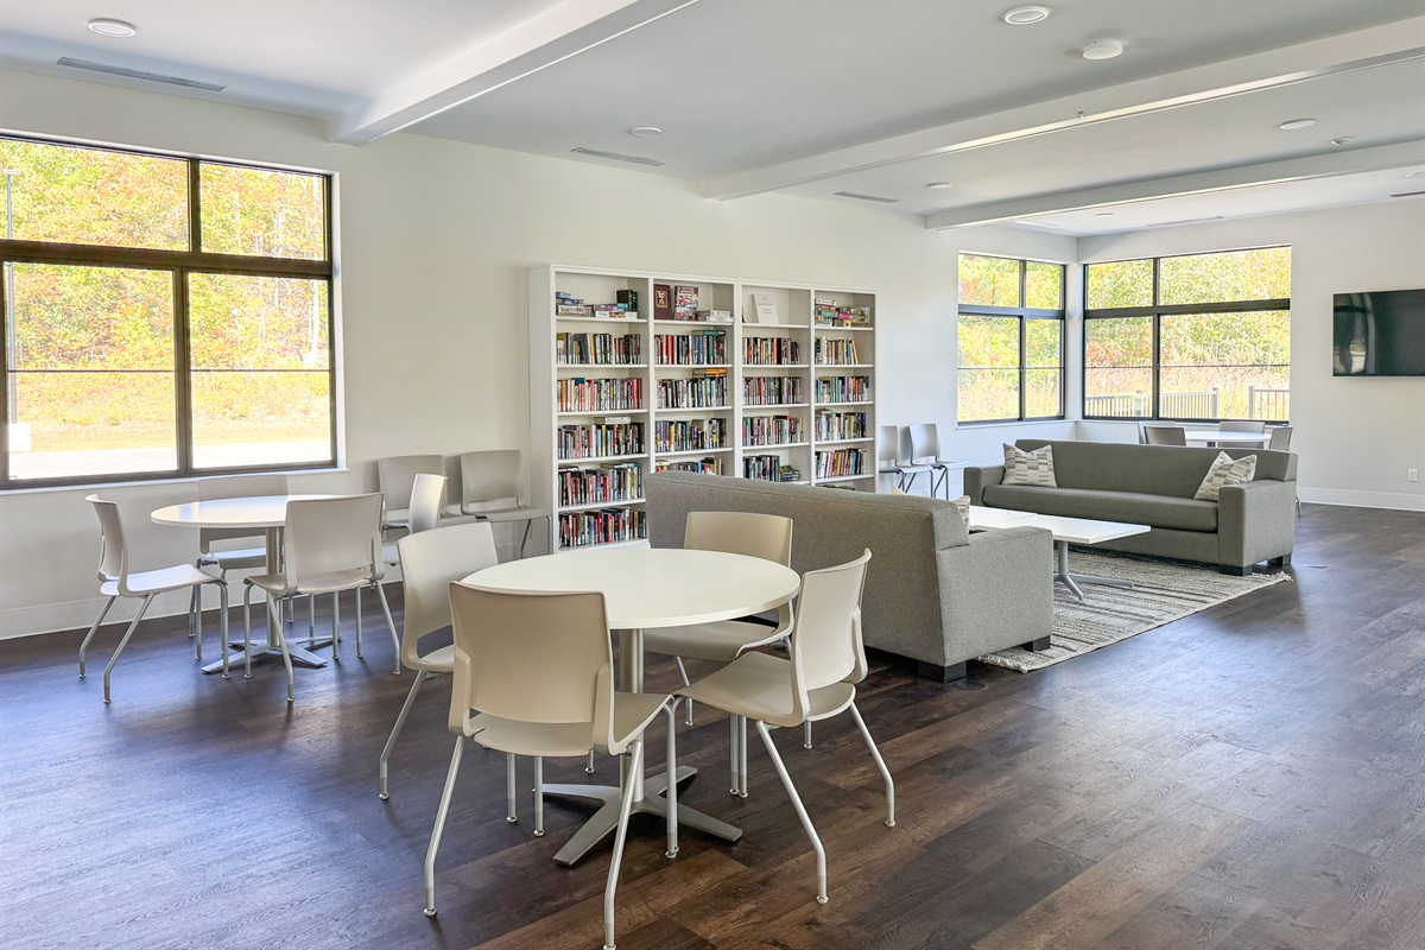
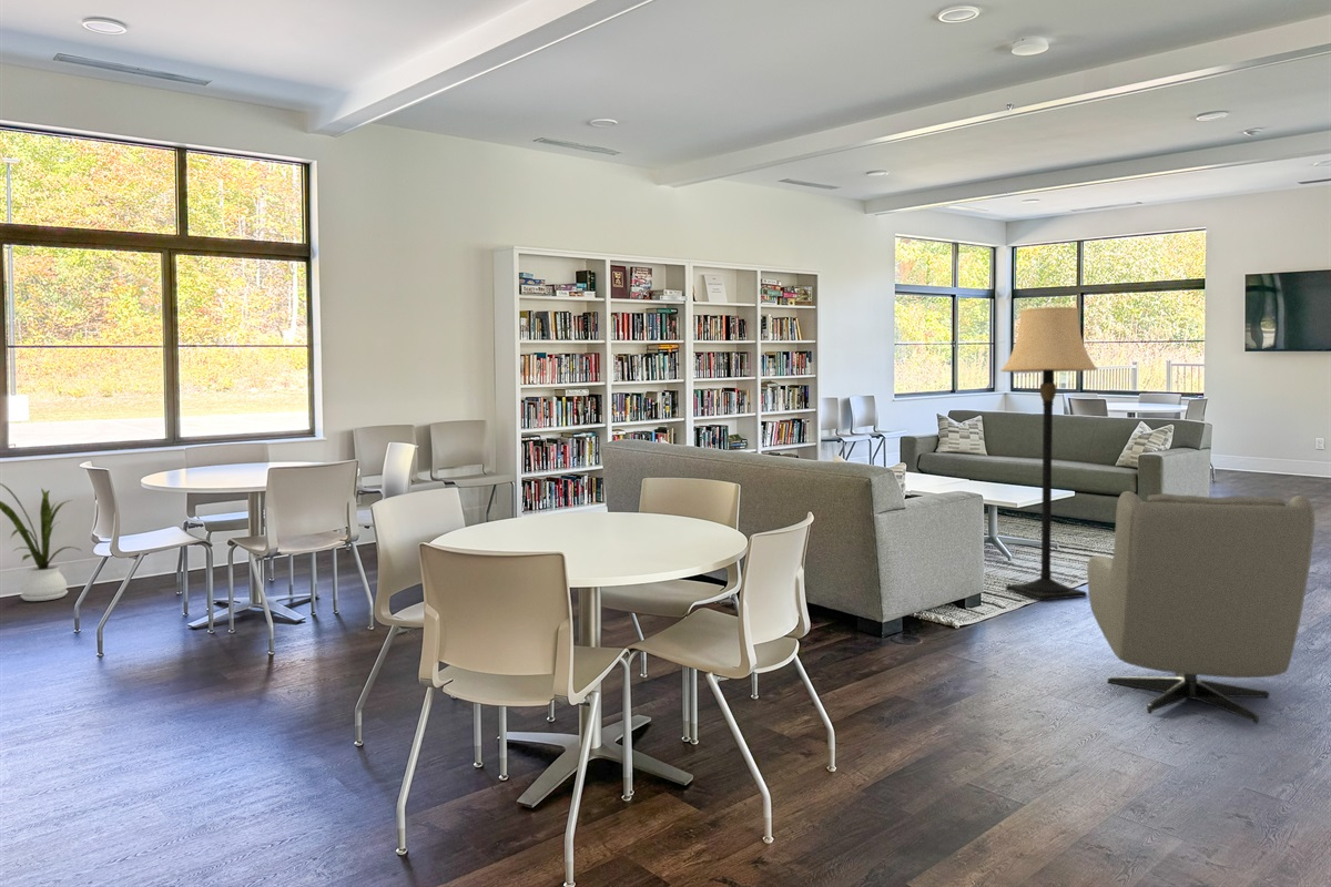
+ house plant (35, 538)
+ lamp (1047, 451)
+ armchair (1196, 597)
